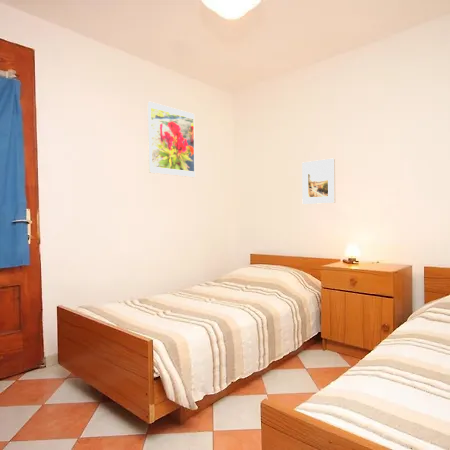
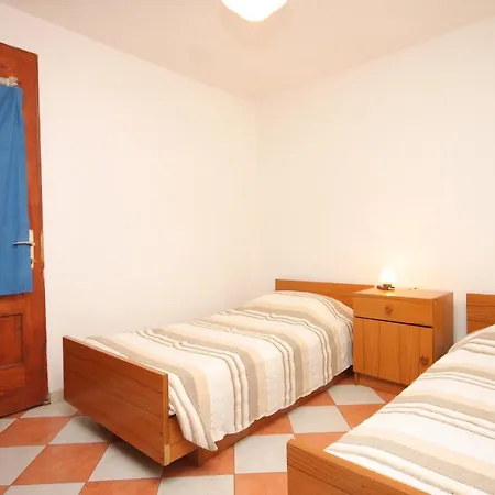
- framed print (172, 141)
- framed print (318, 182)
